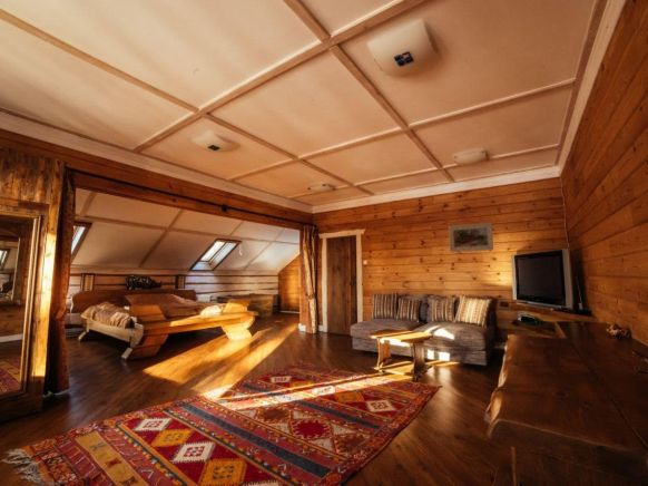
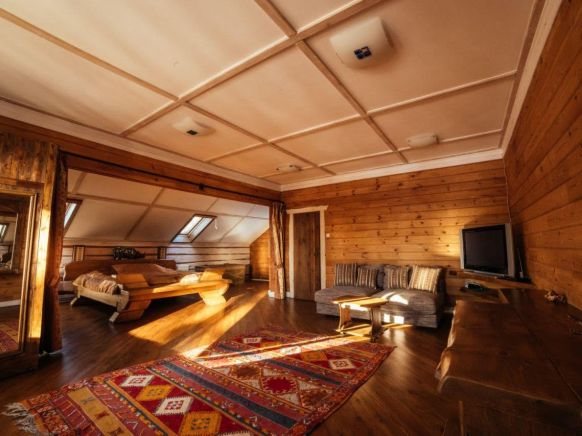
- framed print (470, 237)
